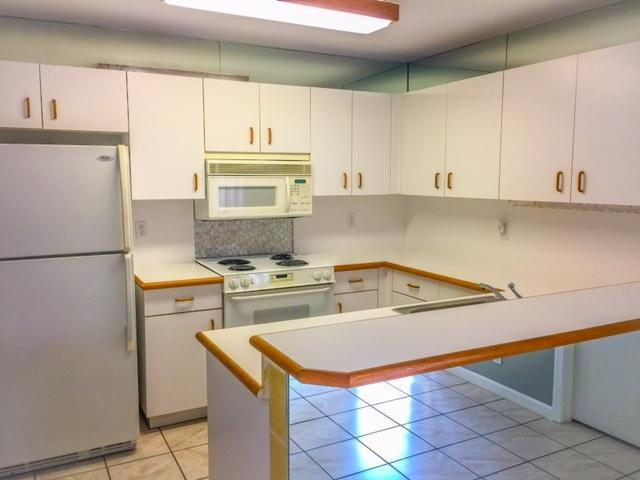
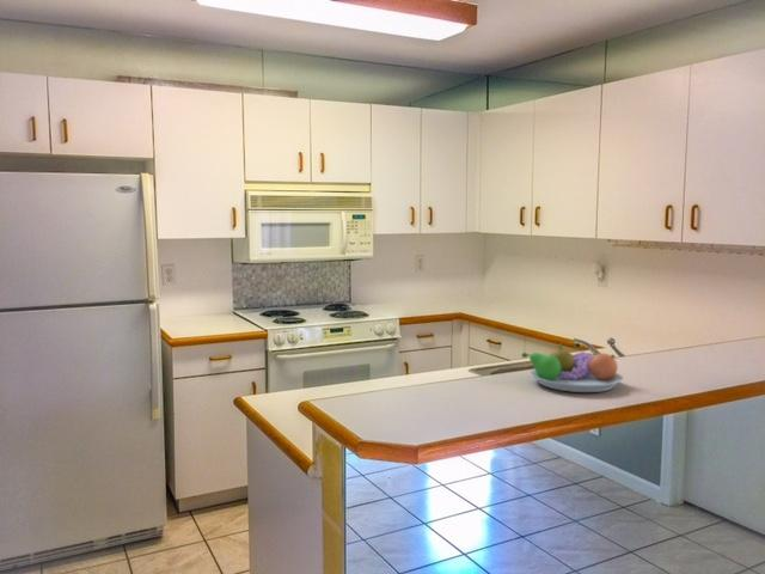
+ fruit bowl (571, 365)
